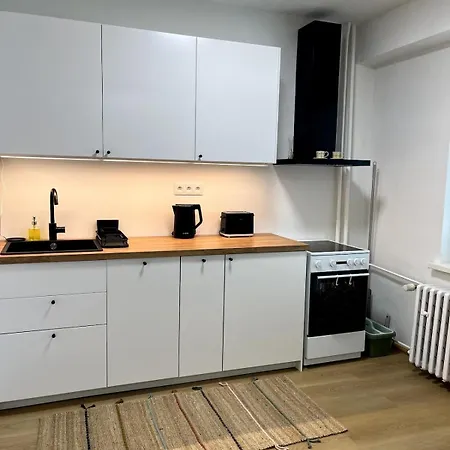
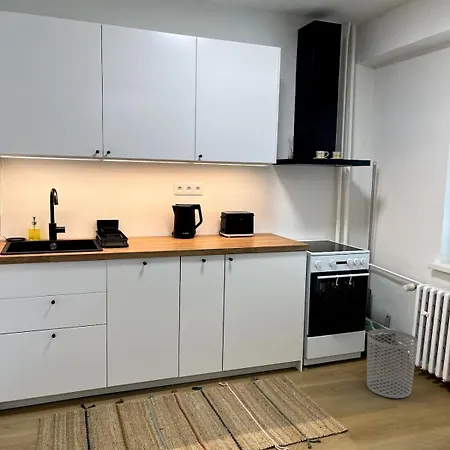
+ waste bin (390, 363)
